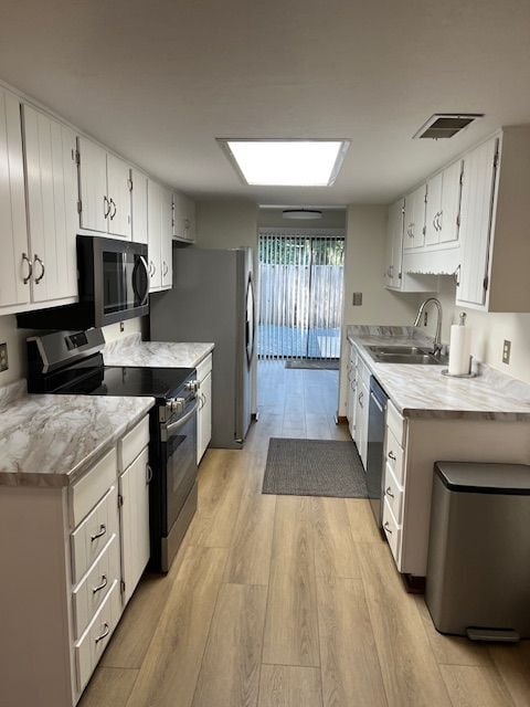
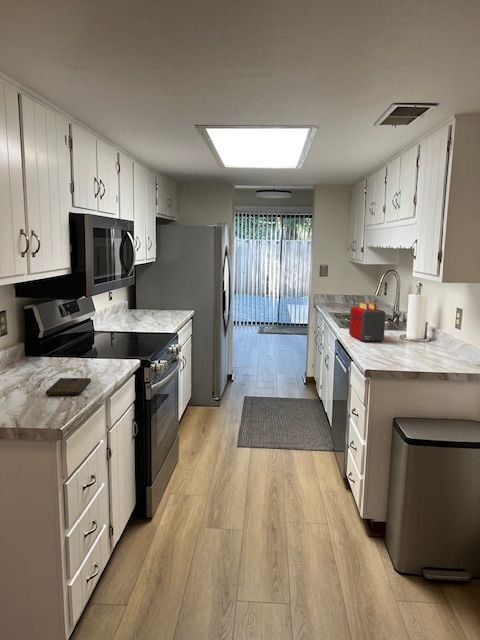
+ toaster (366, 320)
+ cutting board (69, 386)
